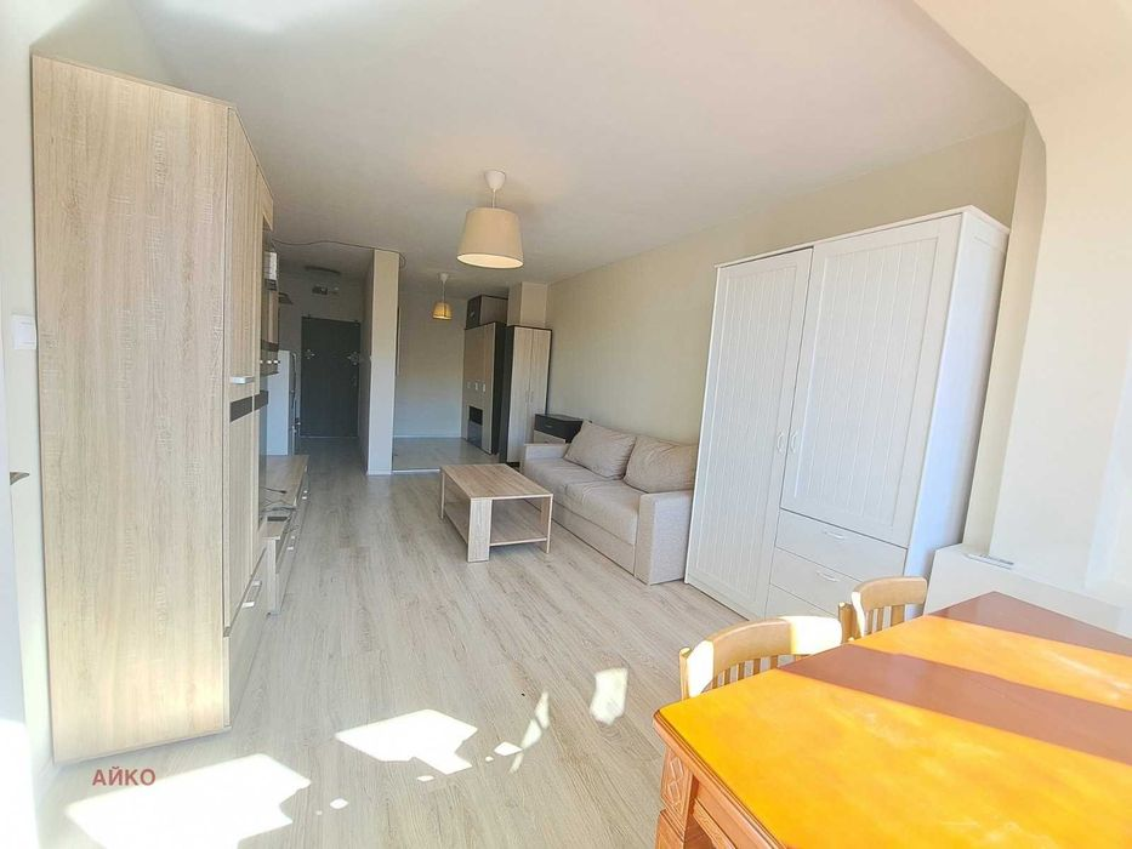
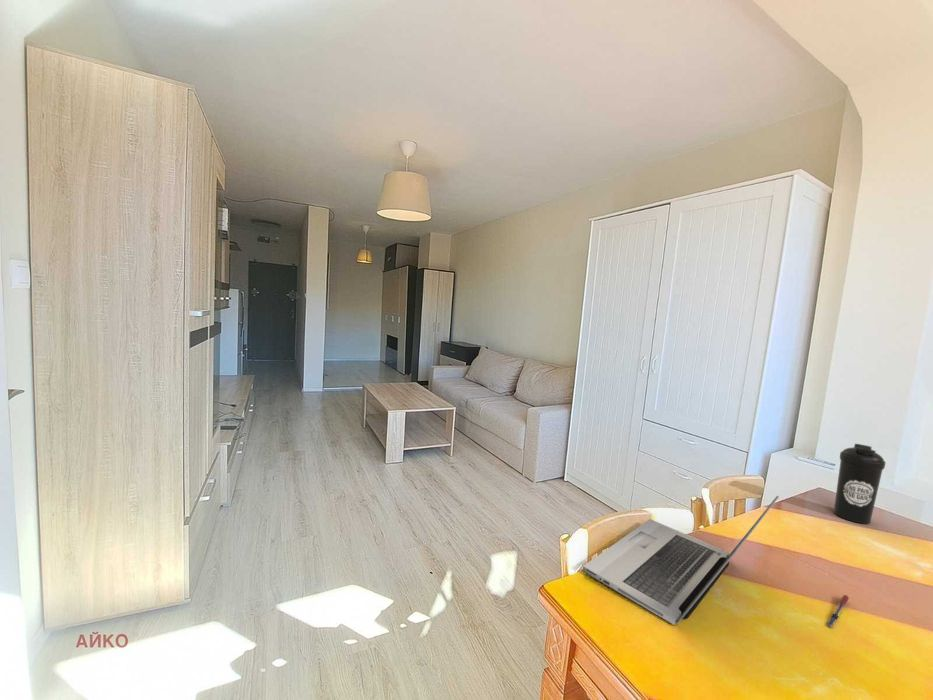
+ laptop (682, 534)
+ pen (838, 610)
+ water bottle (857, 482)
